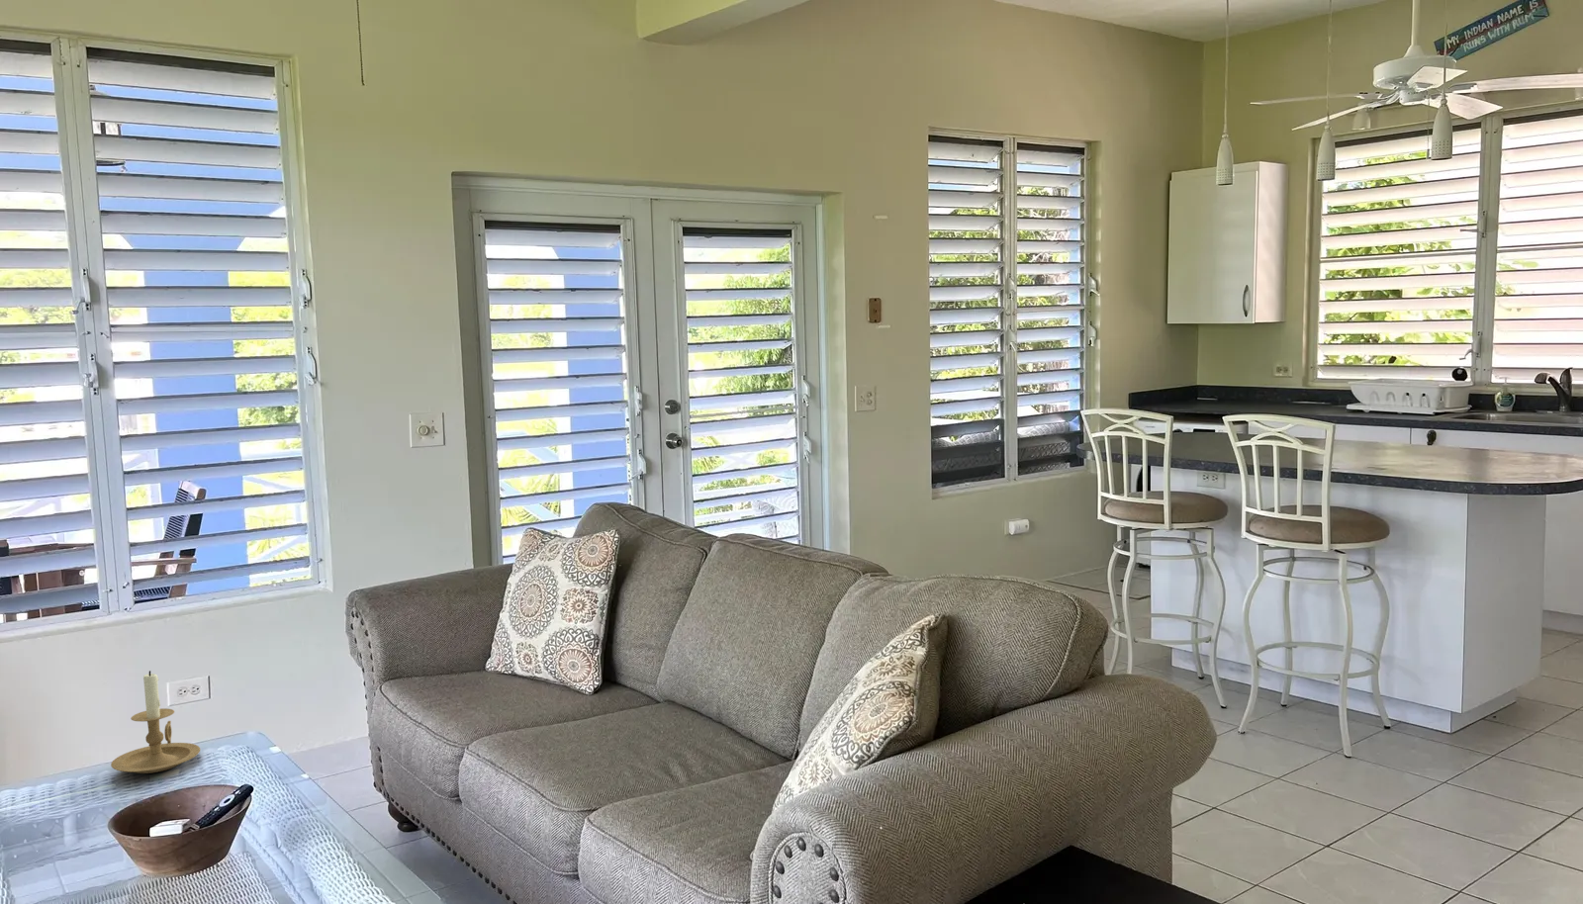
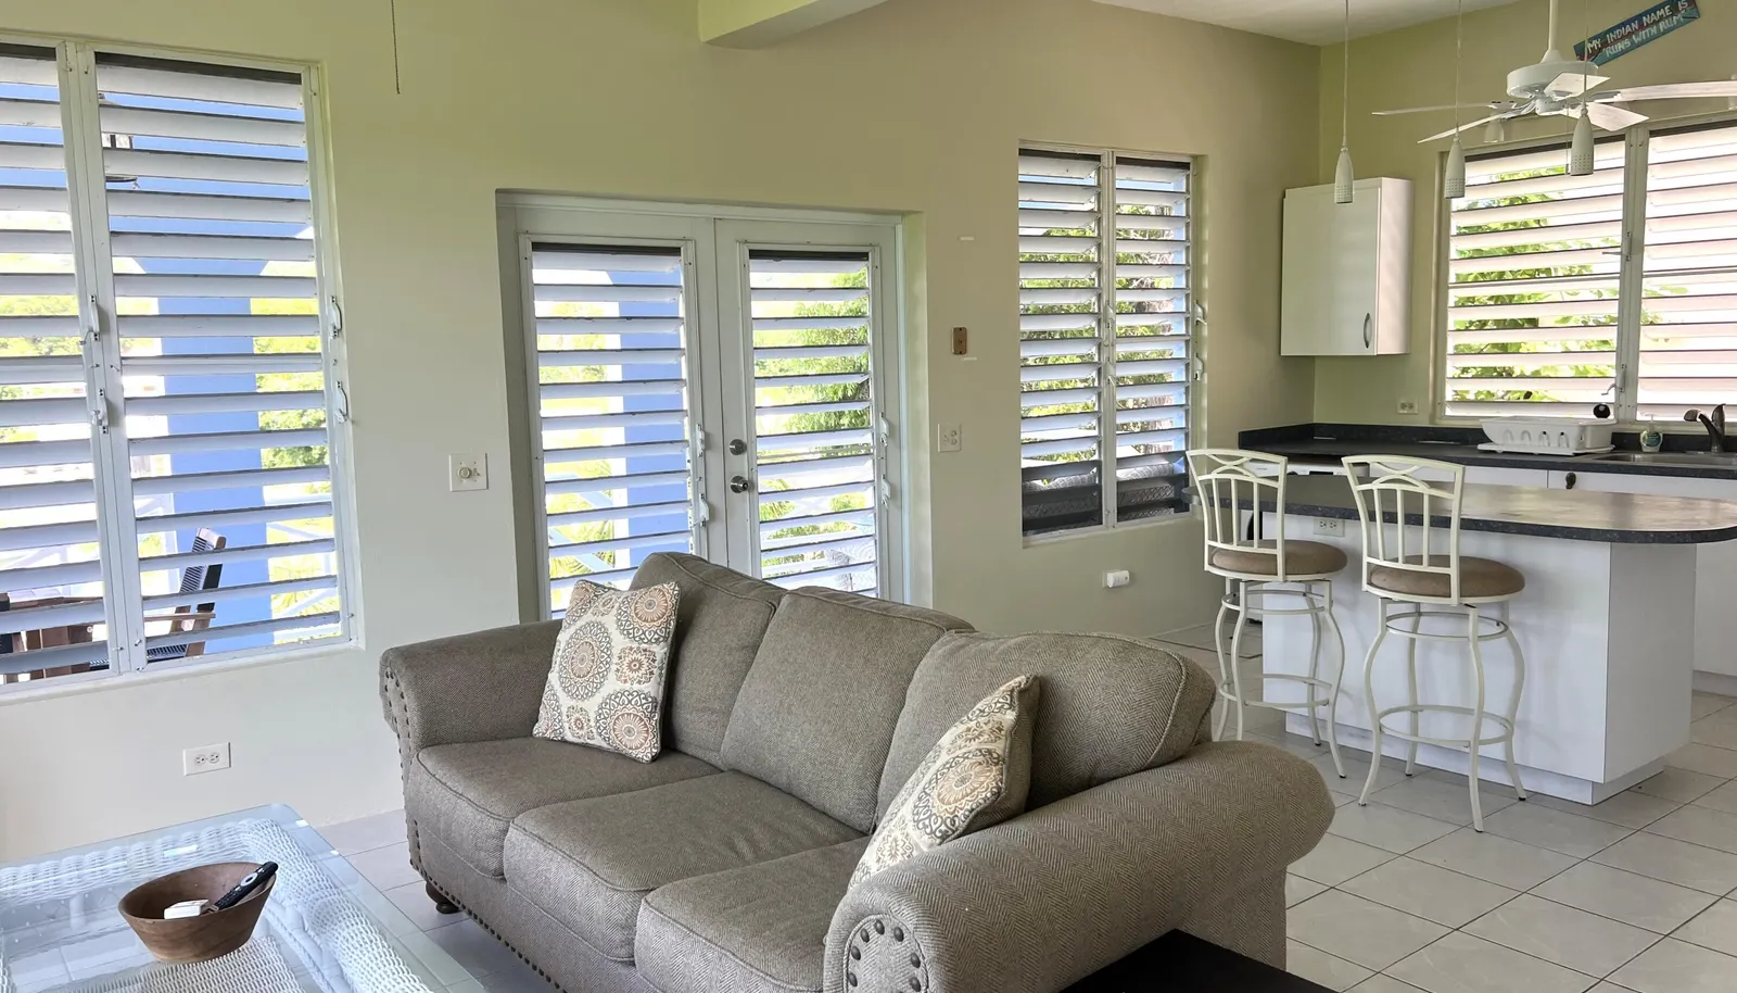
- candle holder (153, 718)
